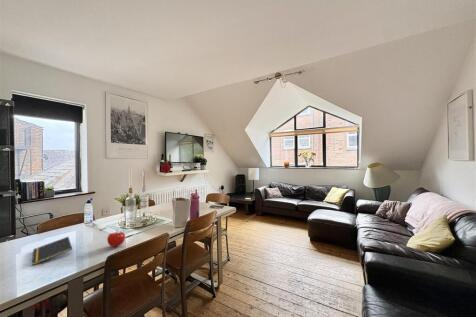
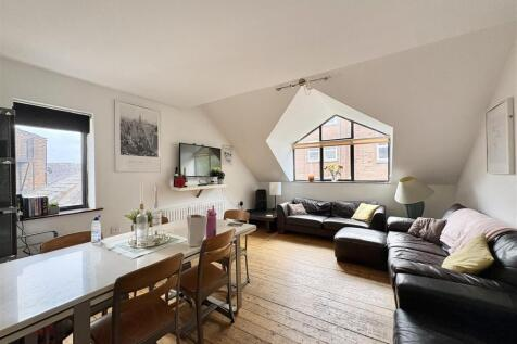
- notepad (52, 249)
- fruit (116, 238)
